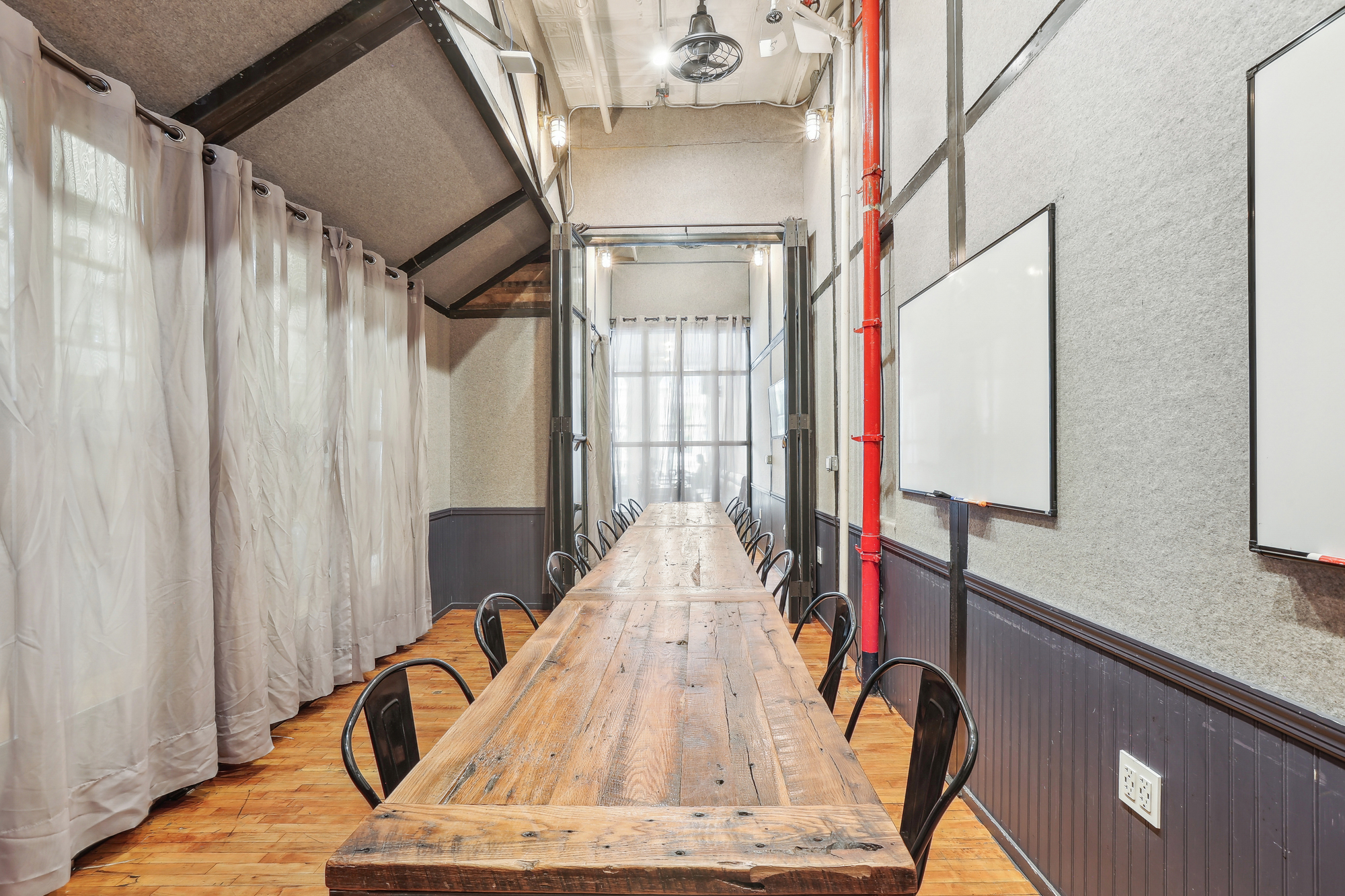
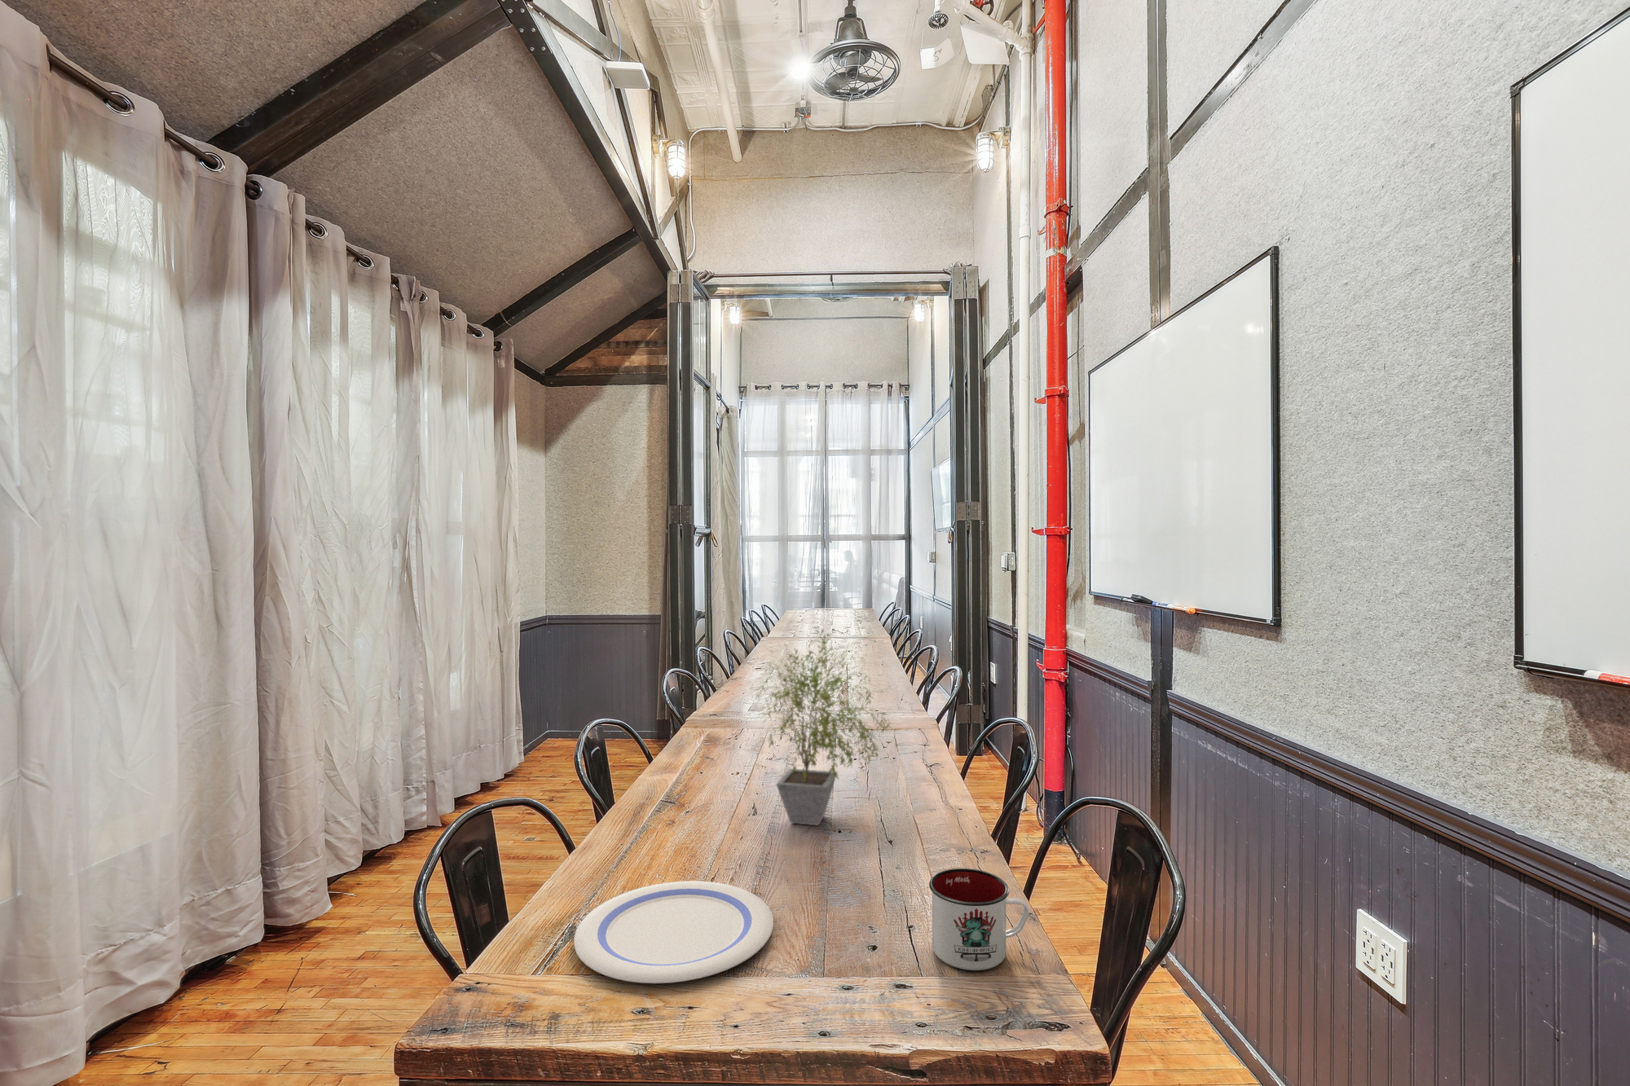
+ plate (676, 927)
+ mug (979, 918)
+ potted plant (819, 720)
